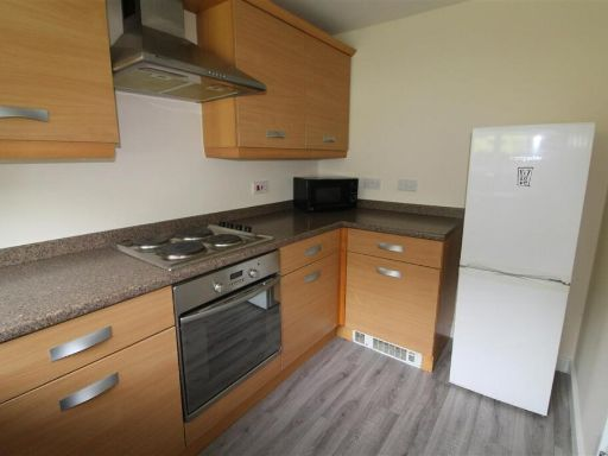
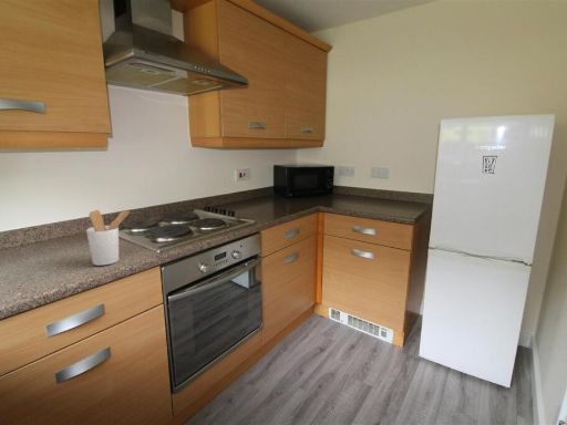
+ utensil holder (111, 235)
